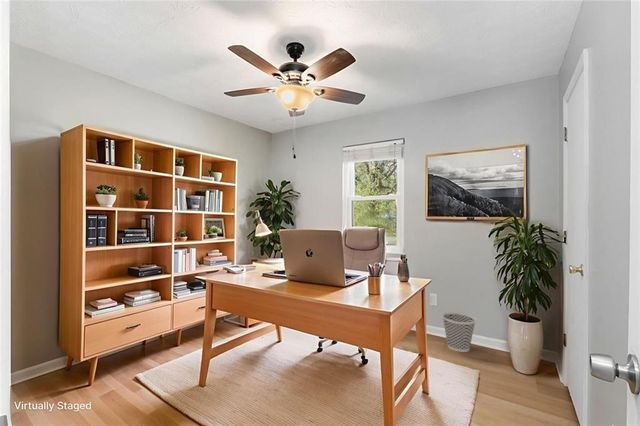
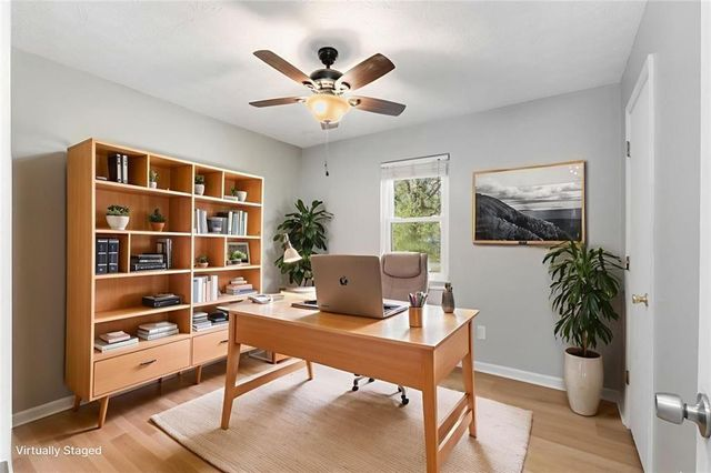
- wastebasket (458, 332)
